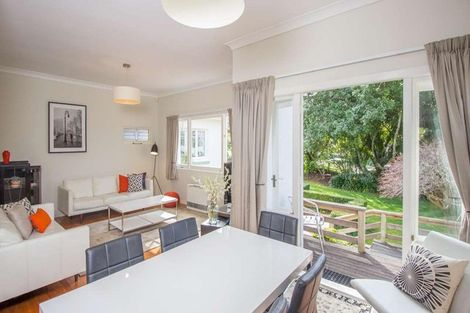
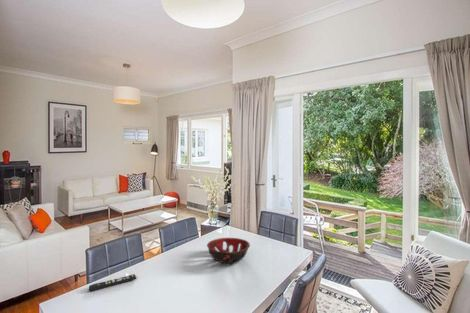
+ decorative bowl (228, 250)
+ remote control (113, 282)
